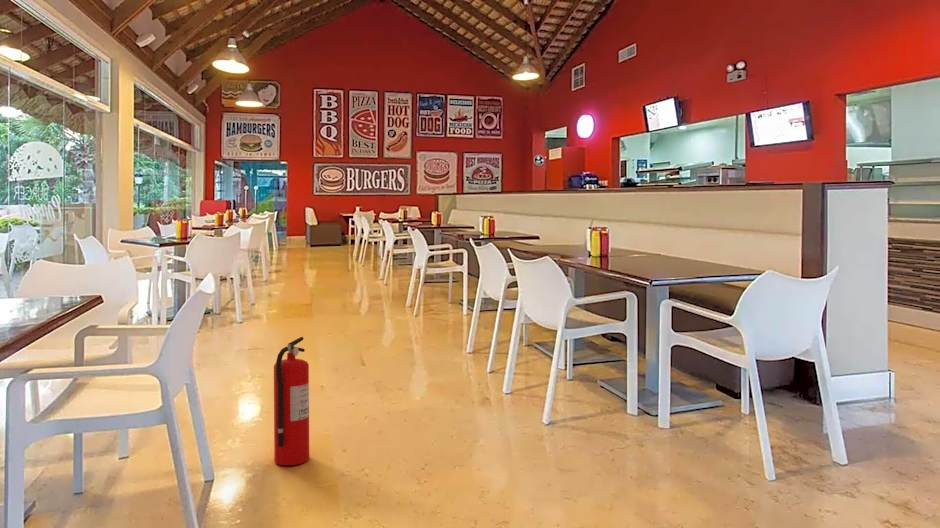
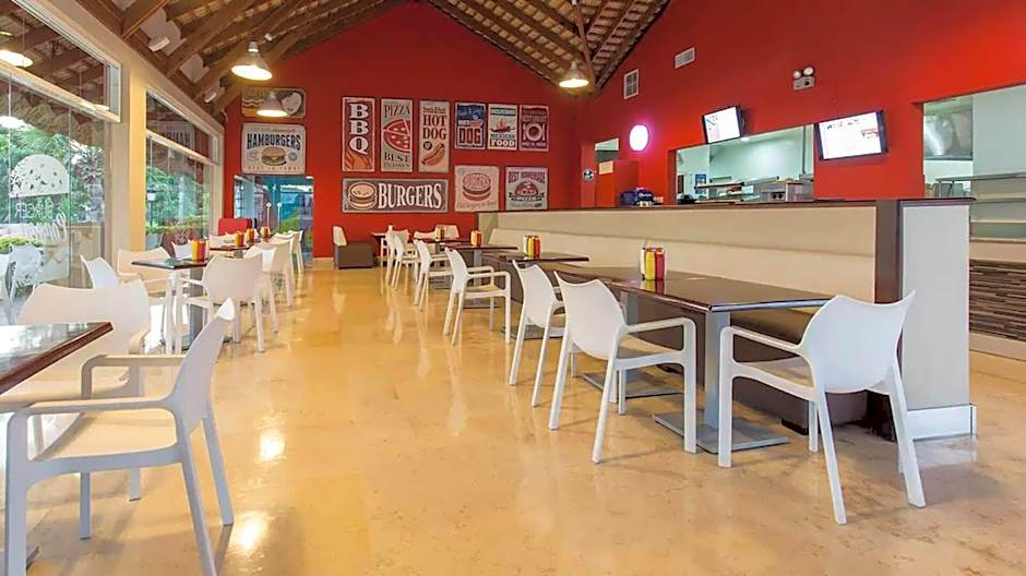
- fire extinguisher (291, 400)
